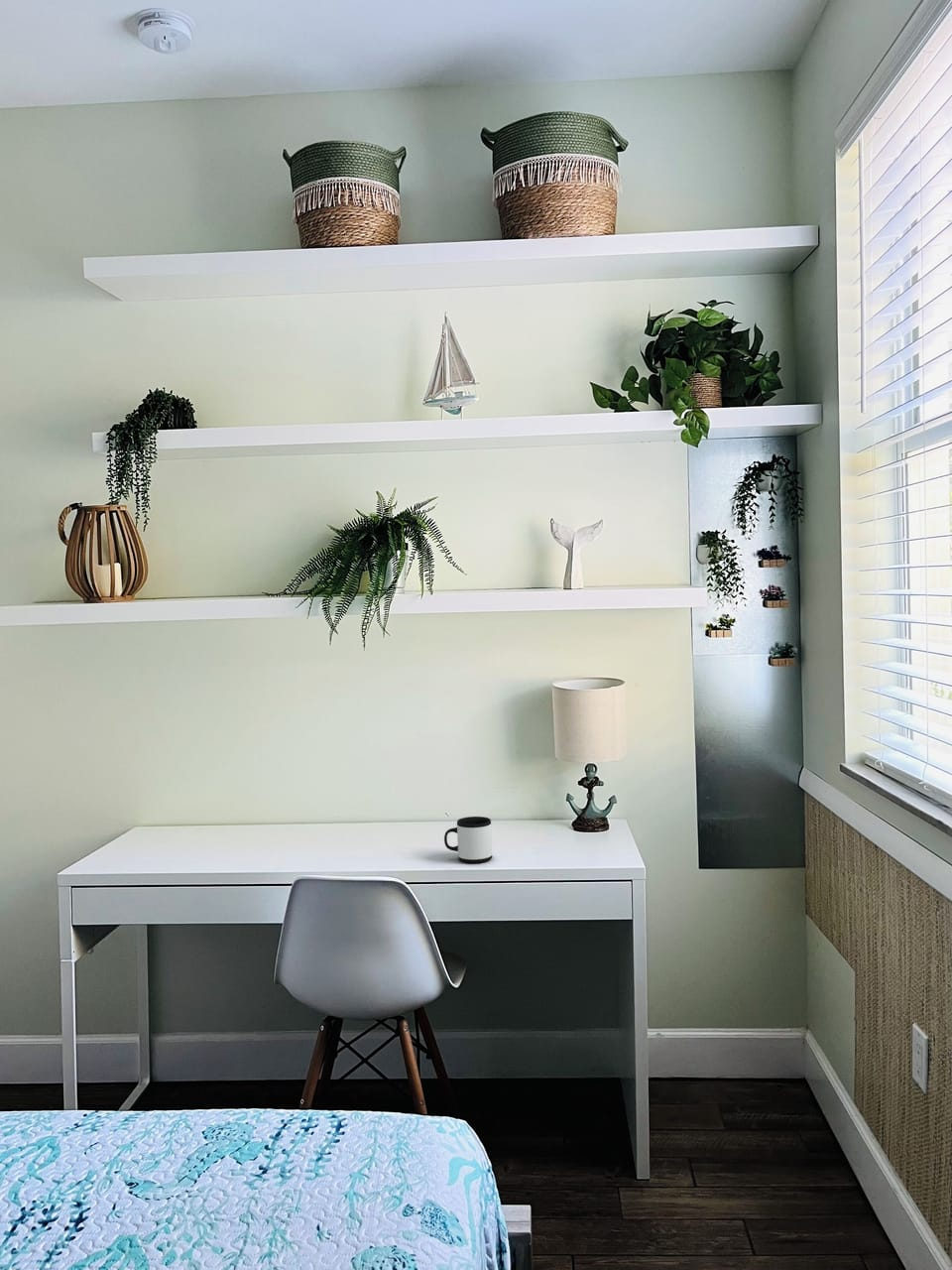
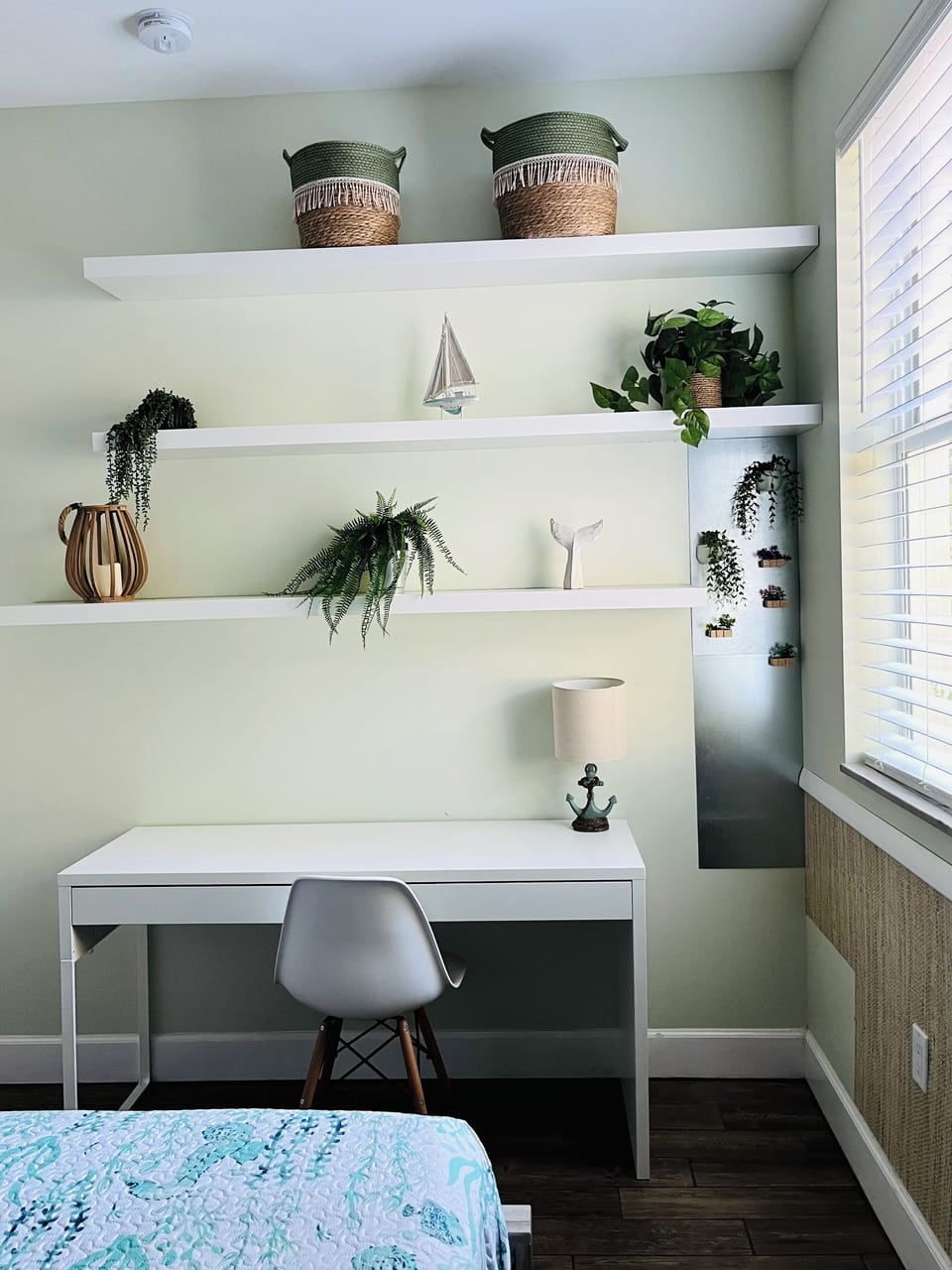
- mug (467, 838)
